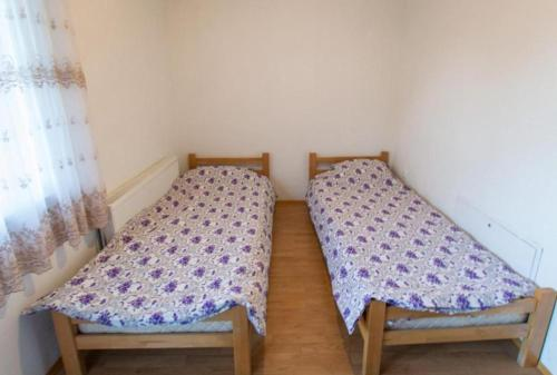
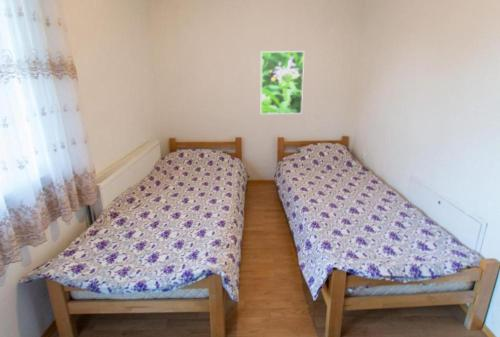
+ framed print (281, 83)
